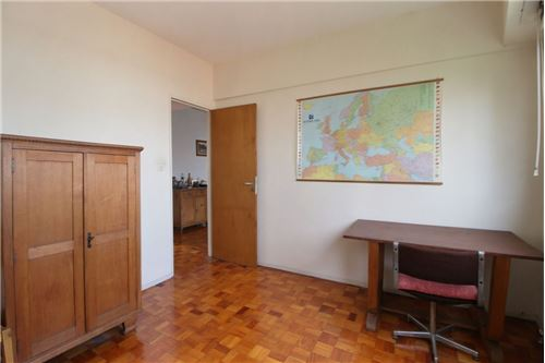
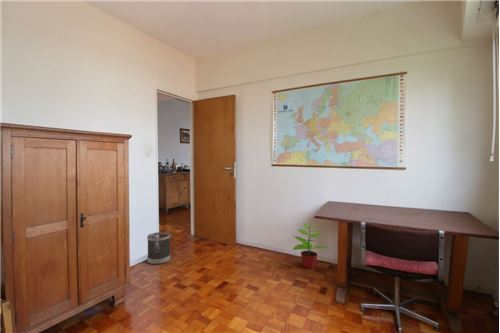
+ wastebasket (159, 247)
+ potted plant (310, 244)
